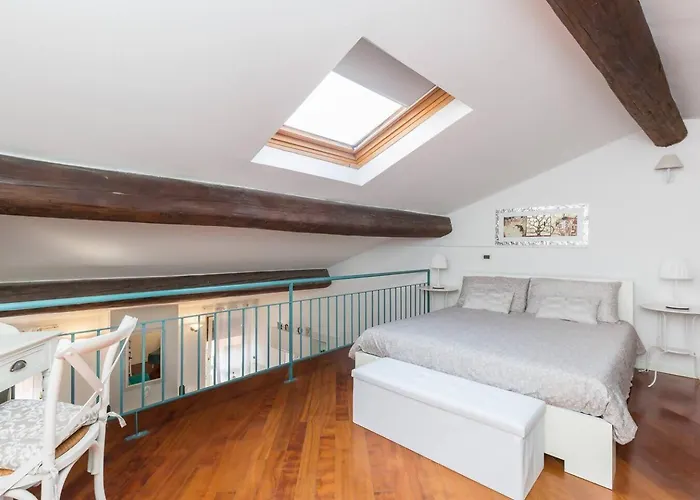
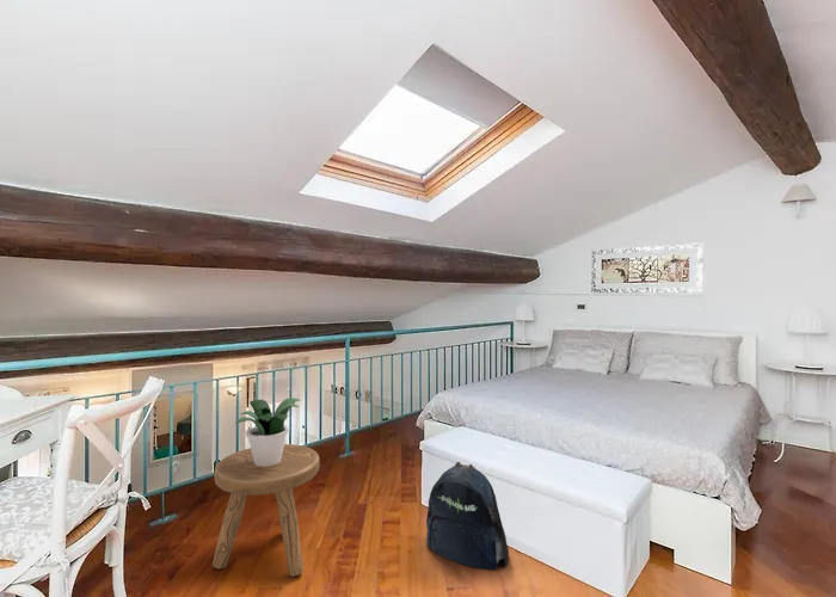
+ backpack (467, 507)
+ potted plant (271, 430)
+ stool (277, 505)
